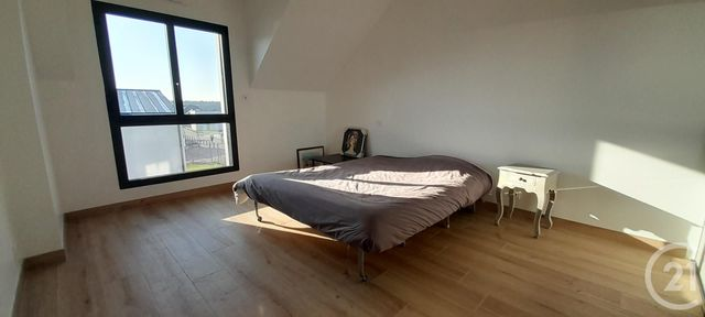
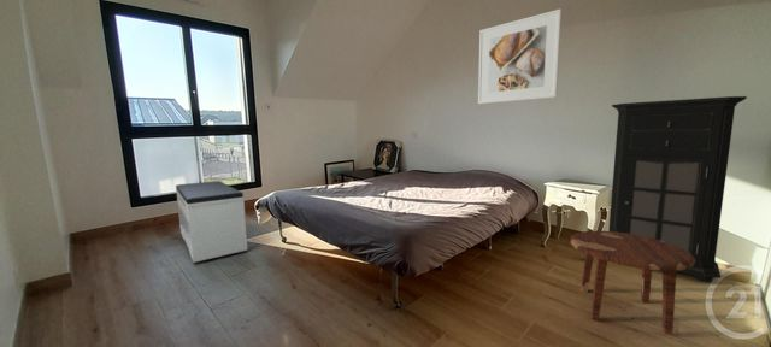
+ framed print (514, 61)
+ bench (208, 214)
+ cabinet (663, 186)
+ side table (625, 265)
